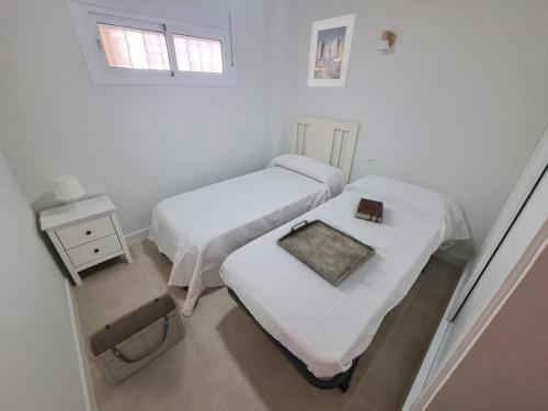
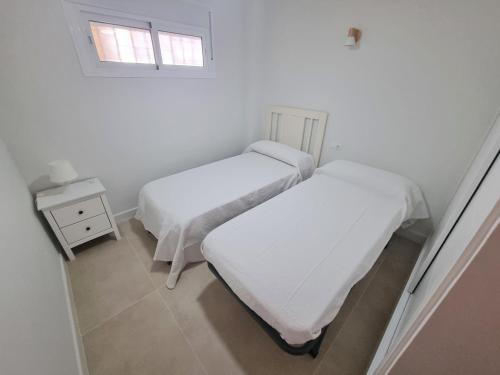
- basket (142, 335)
- book (369, 207)
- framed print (329, 55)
- serving tray (326, 242)
